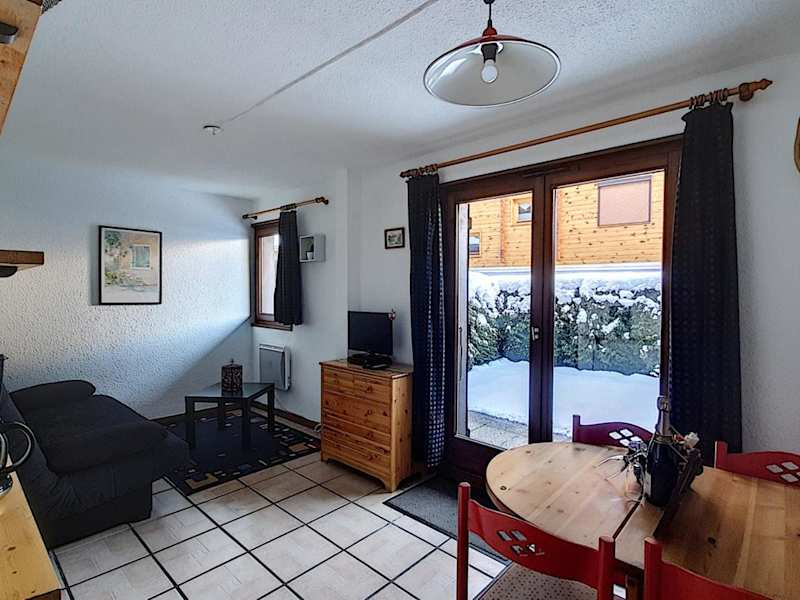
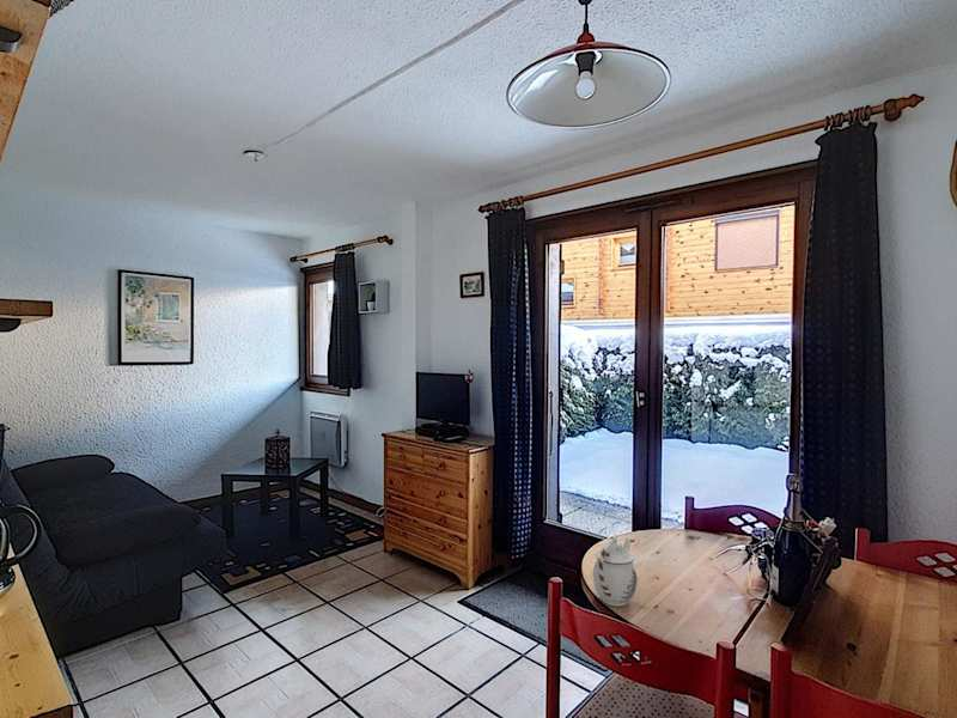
+ teapot (615, 567)
